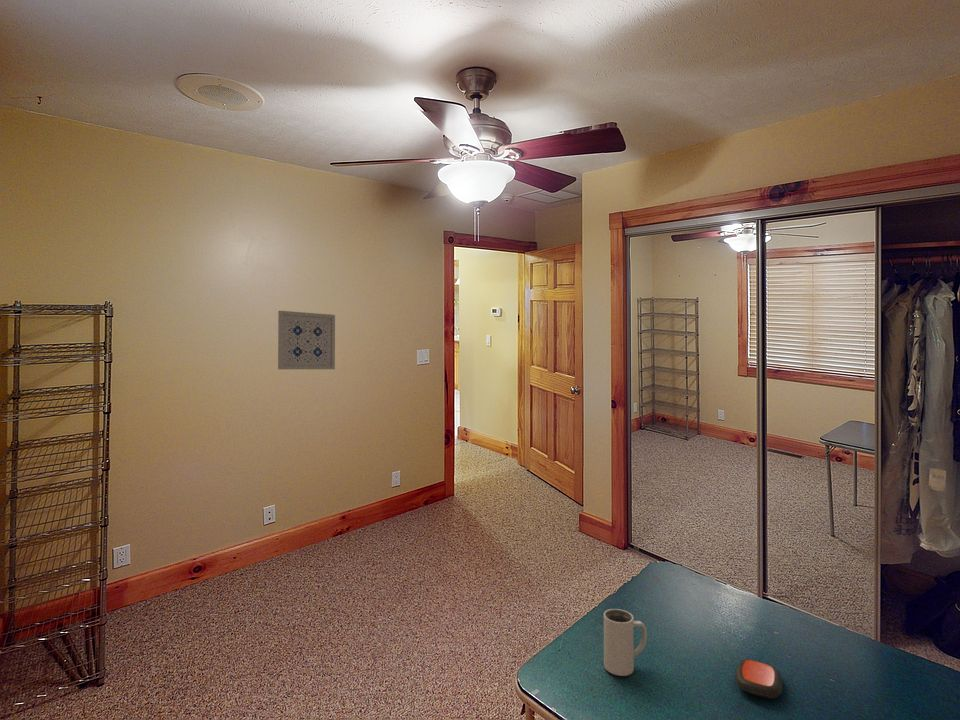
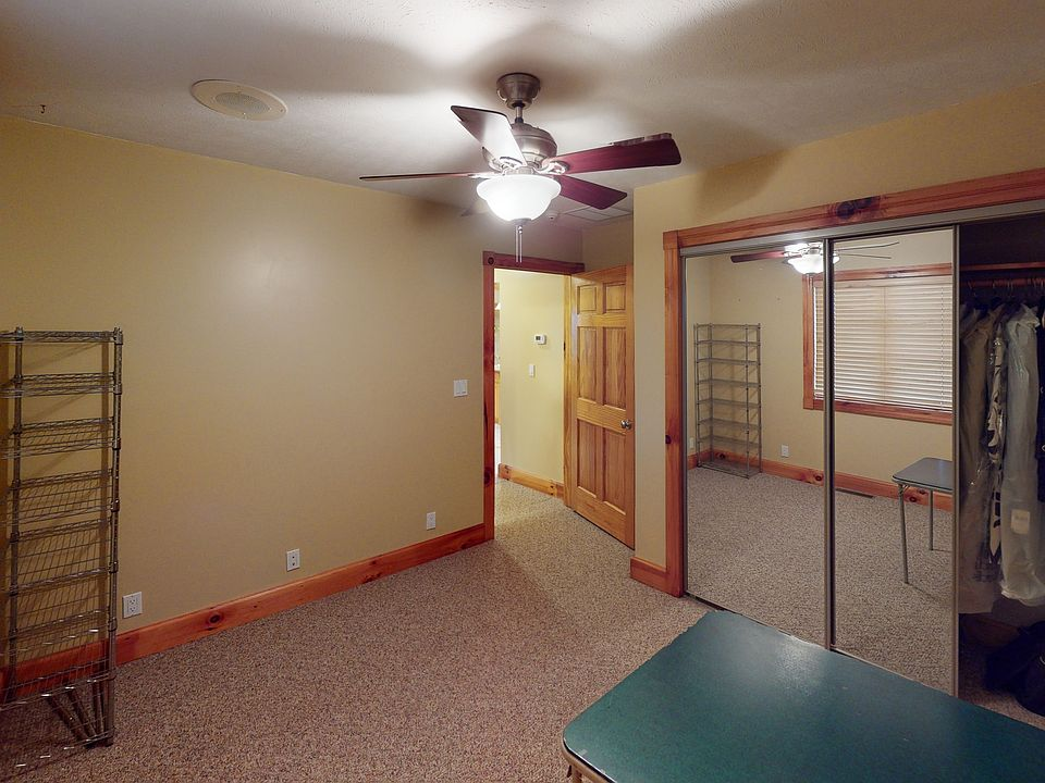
- remote control (758, 678)
- mug (625, 641)
- wall art (307, 341)
